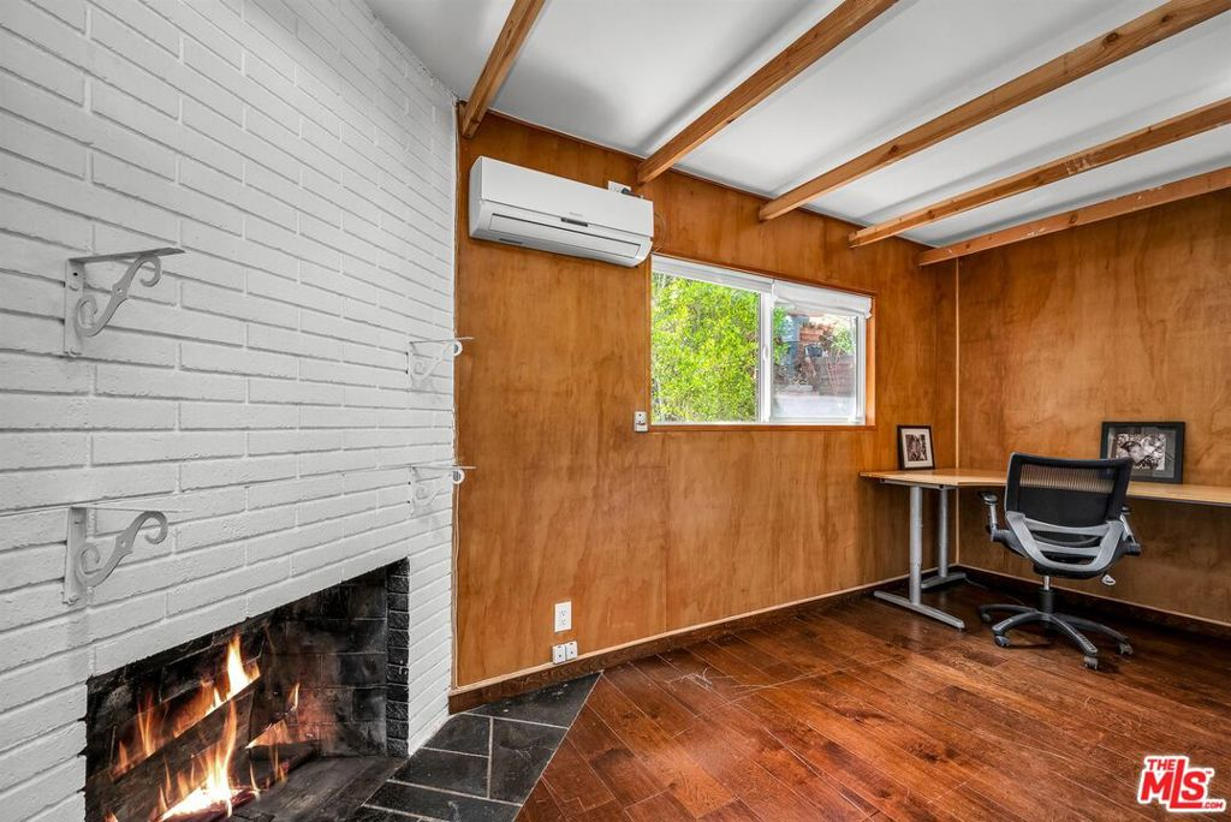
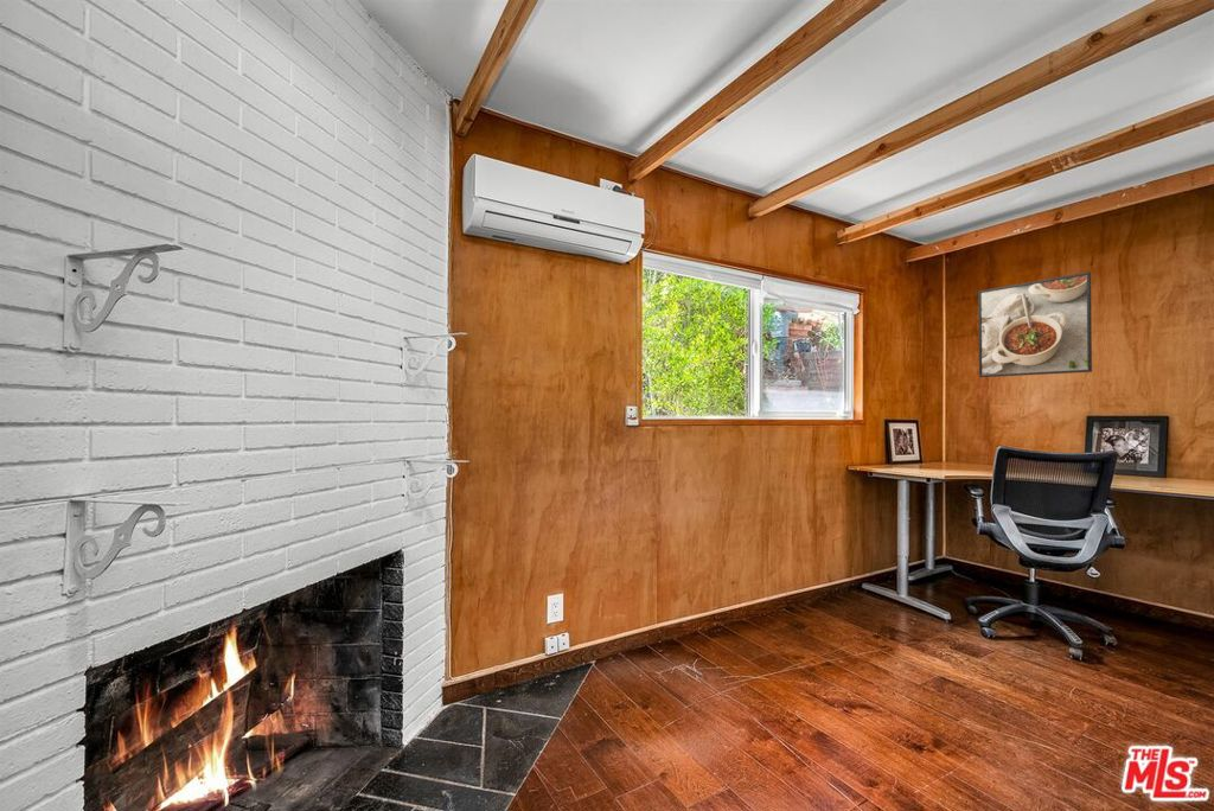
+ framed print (1030, 328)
